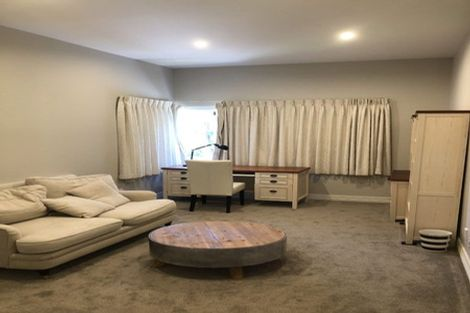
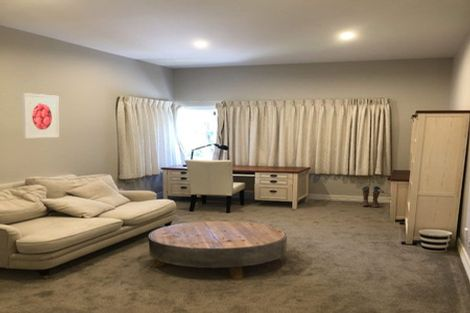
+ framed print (41, 116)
+ boots (373, 196)
